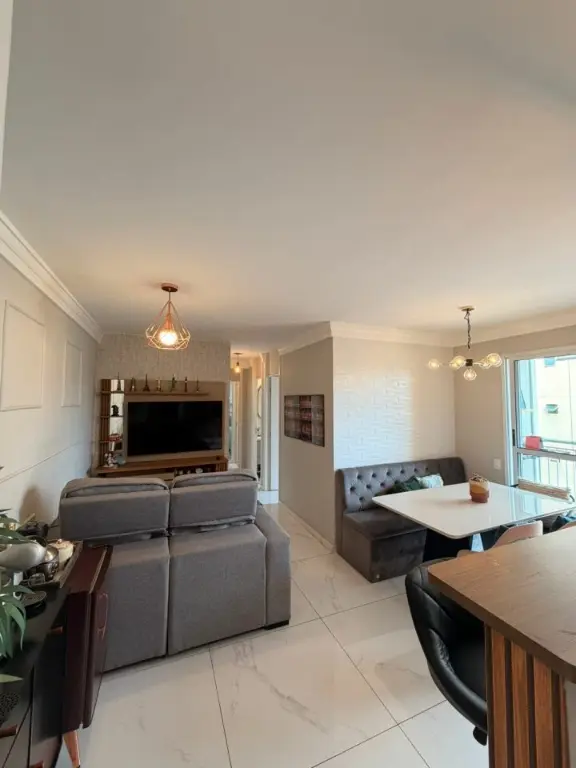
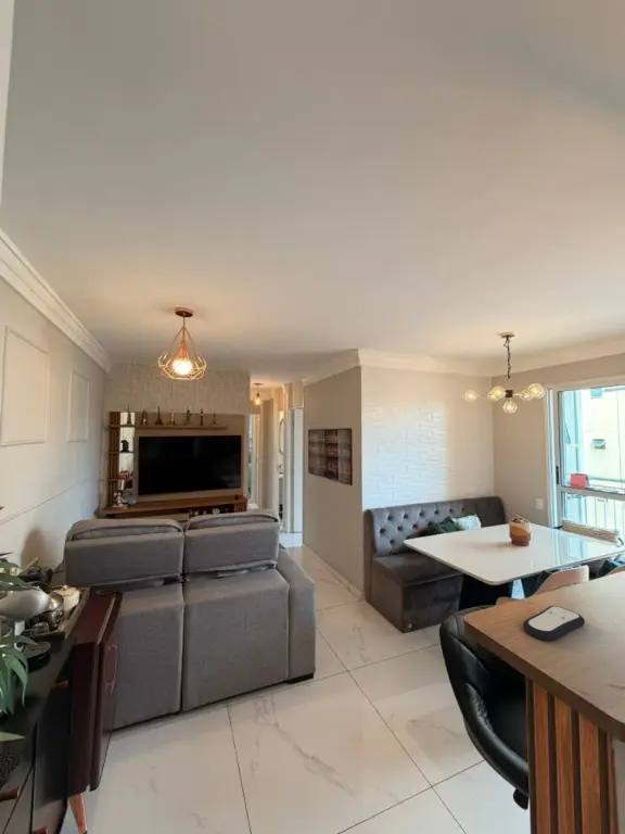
+ remote control (552, 622)
